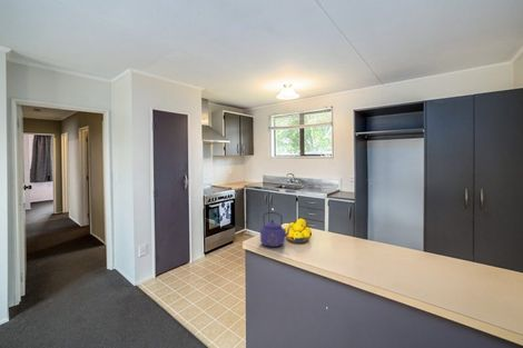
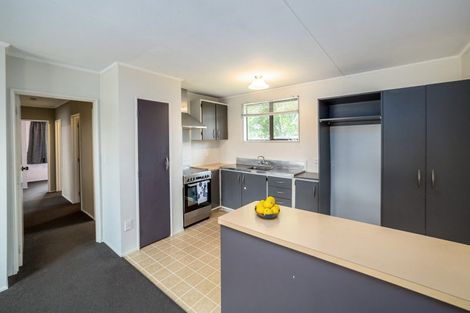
- kettle (276, 228)
